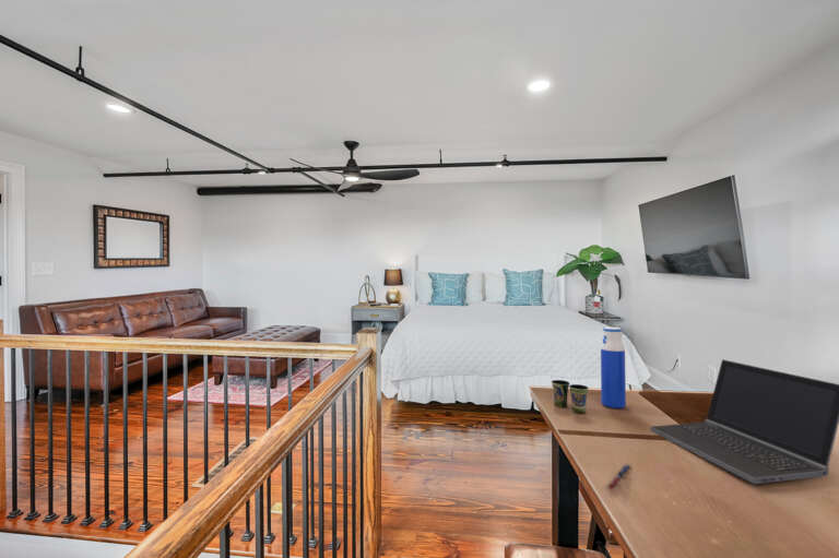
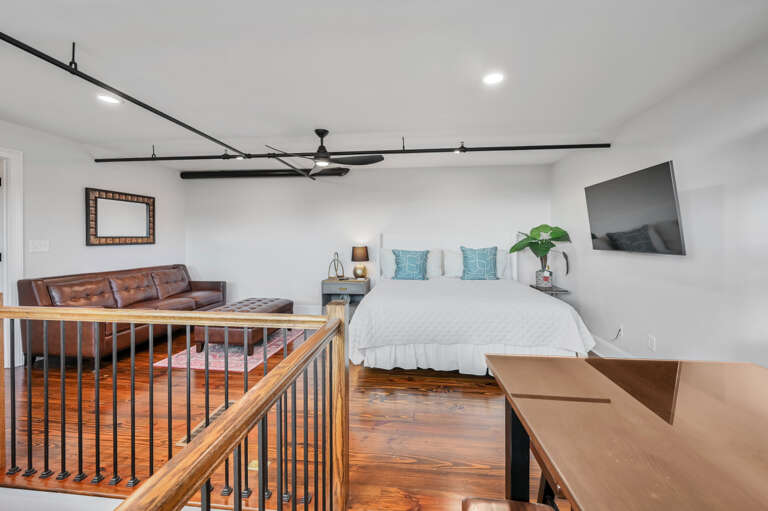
- laptop computer (735, 411)
- pen (619, 475)
- water bottle (613, 366)
- cup (571, 395)
